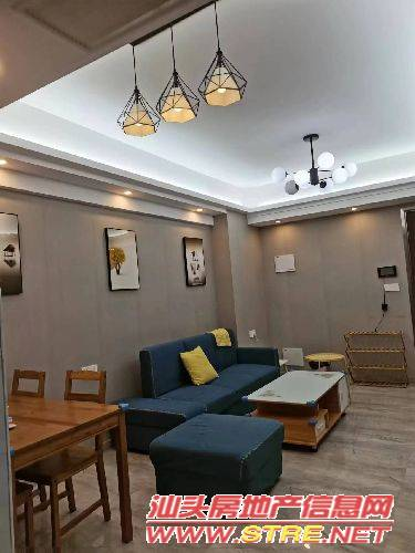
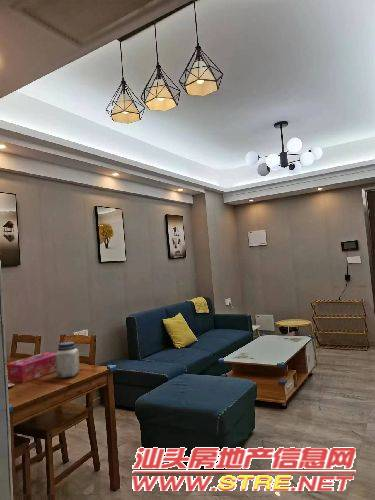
+ jar (67, 359)
+ tissue box (35, 366)
